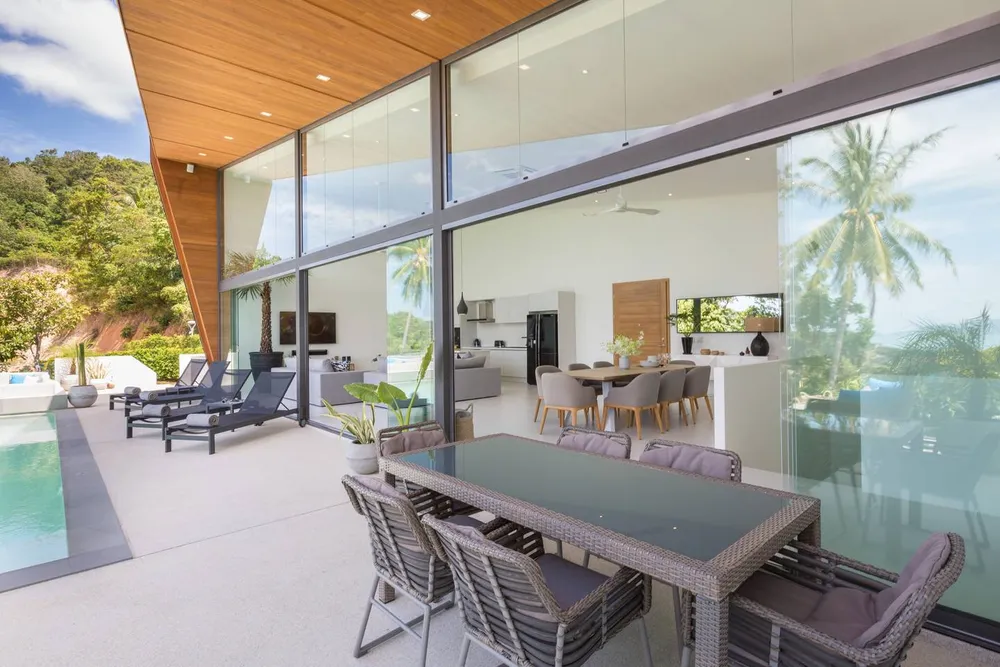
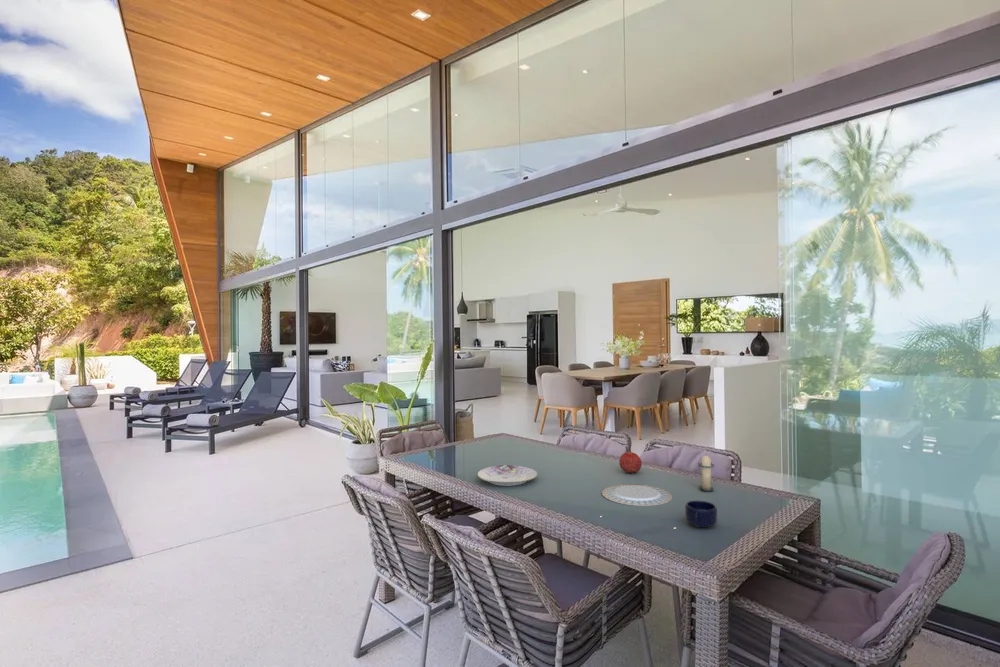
+ candle (706, 471)
+ mug (700, 516)
+ fruit (630, 461)
+ chinaware (636, 492)
+ plate (507, 476)
